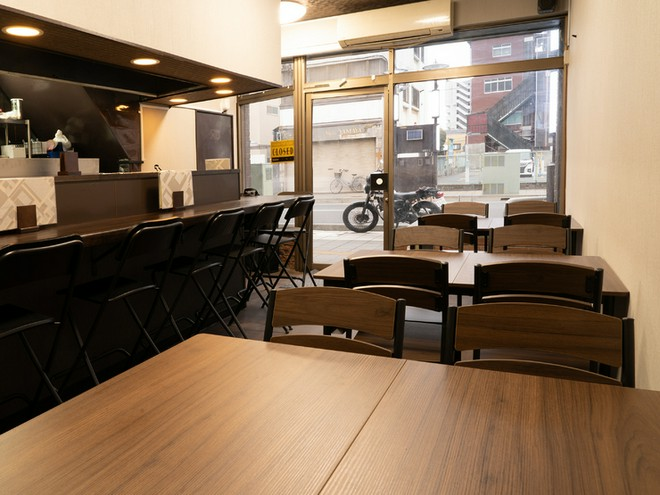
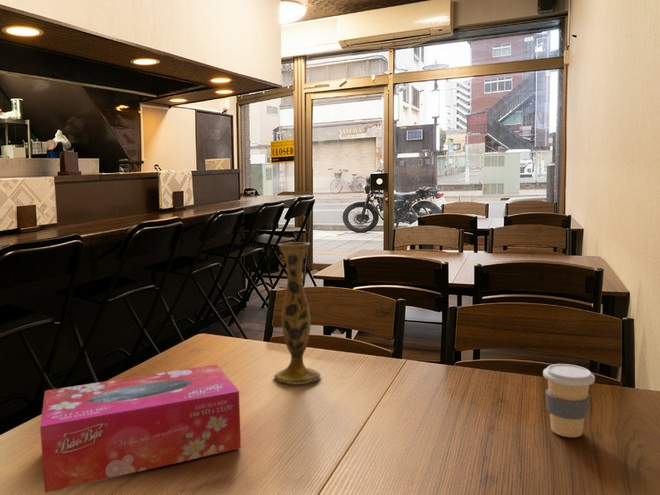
+ tissue box (142, 419)
+ coffee cup (567, 400)
+ vase (296, 311)
